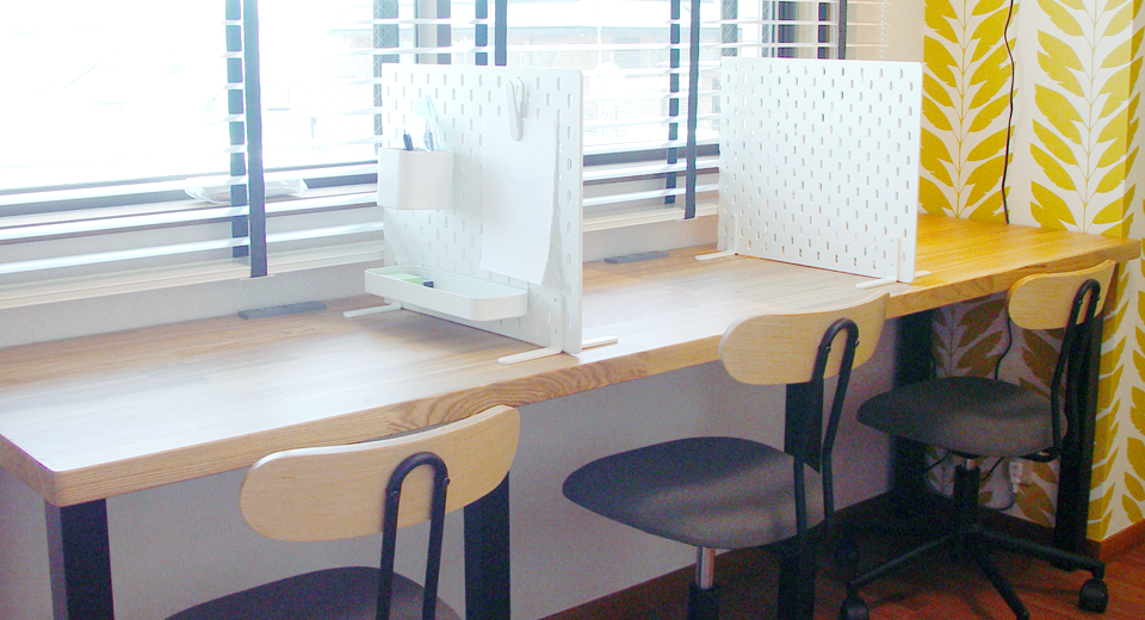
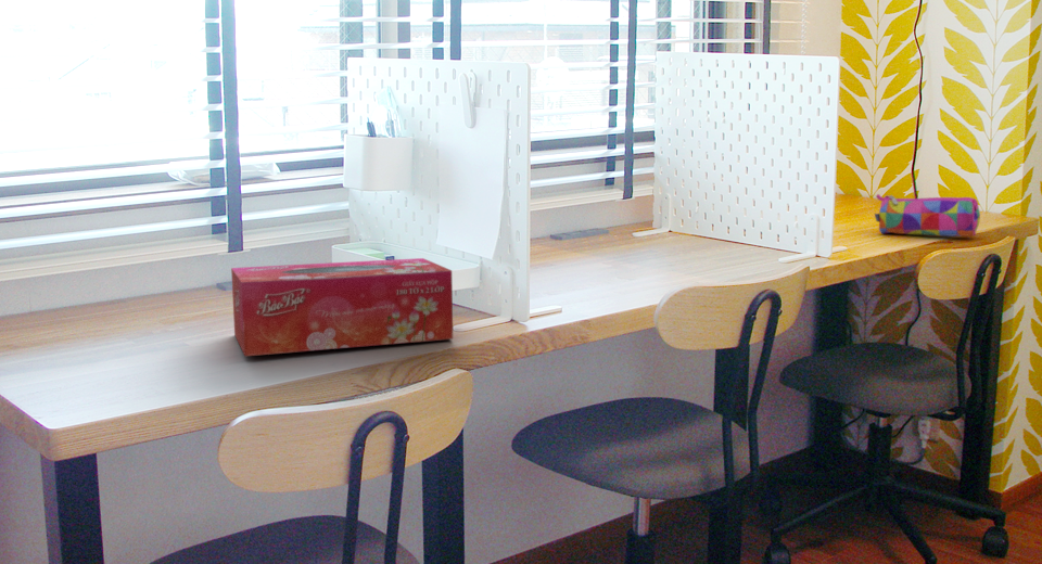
+ pencil case (926, 215)
+ tissue box (341, 303)
